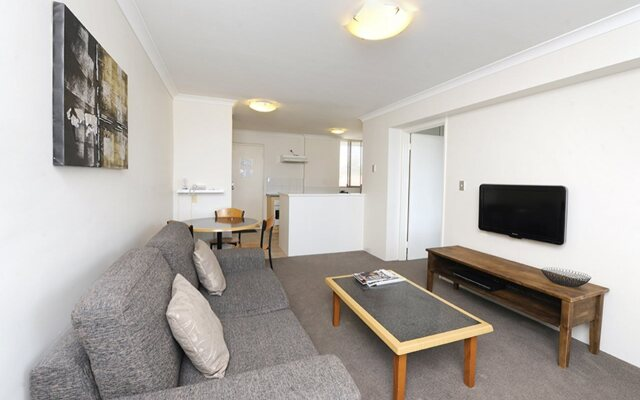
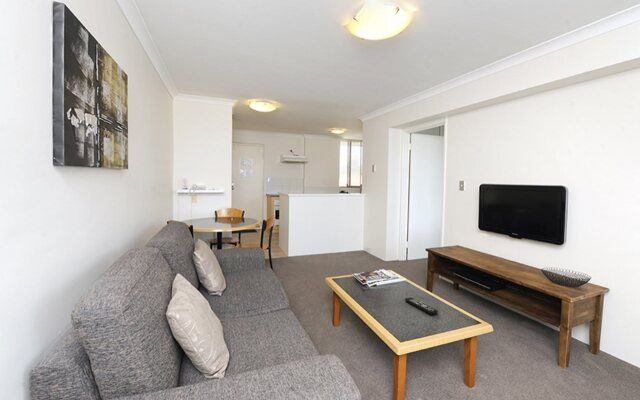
+ remote control (420, 305)
